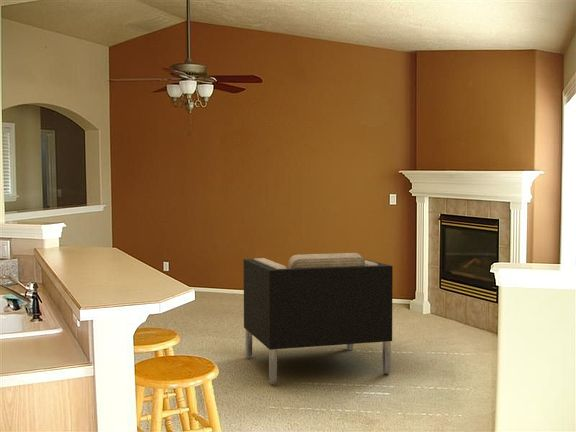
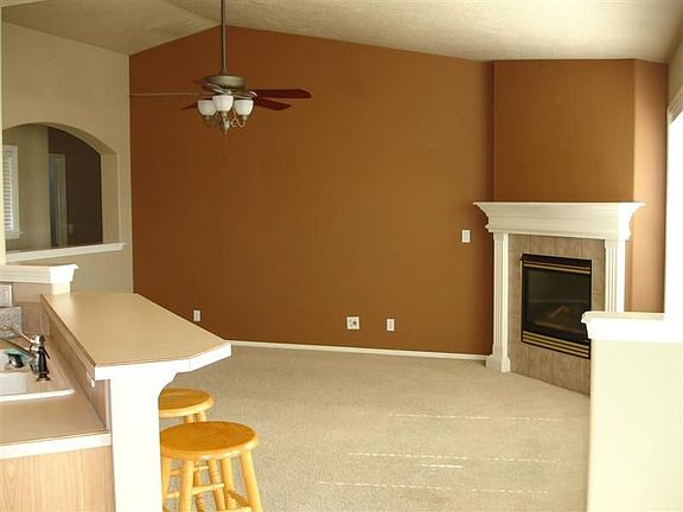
- armchair (314, 308)
